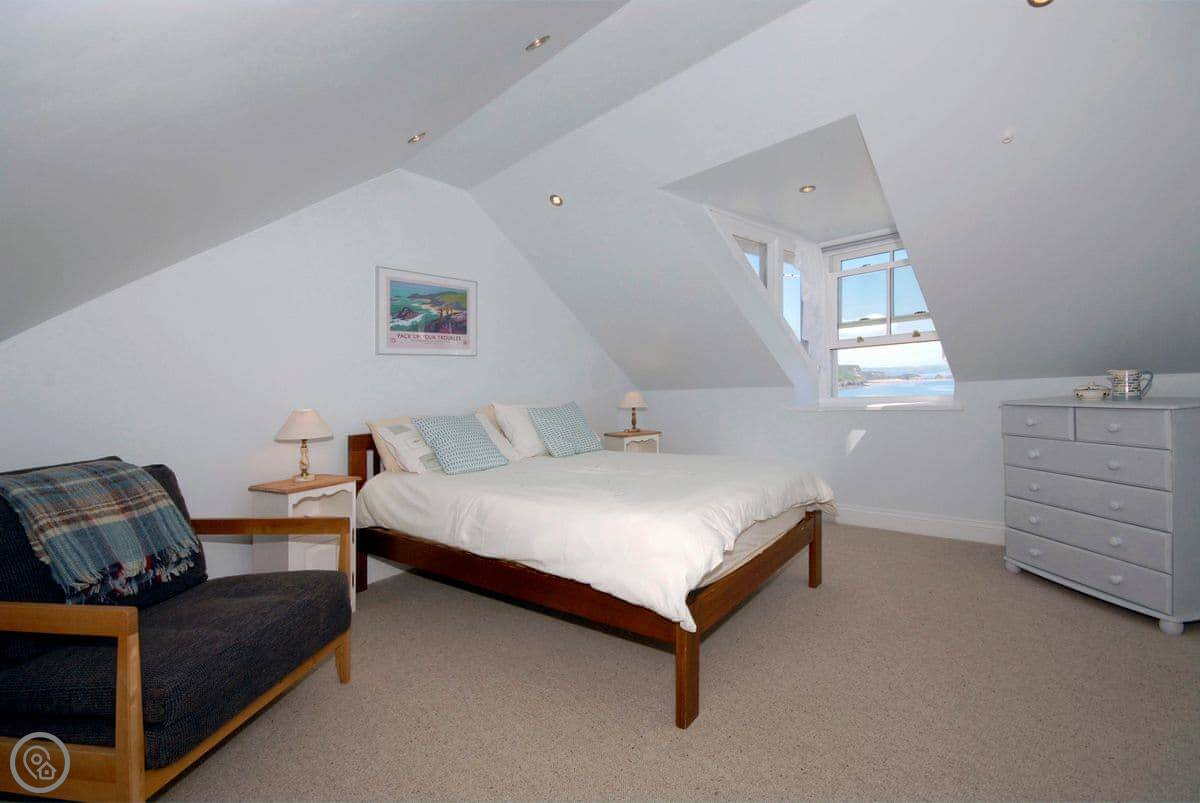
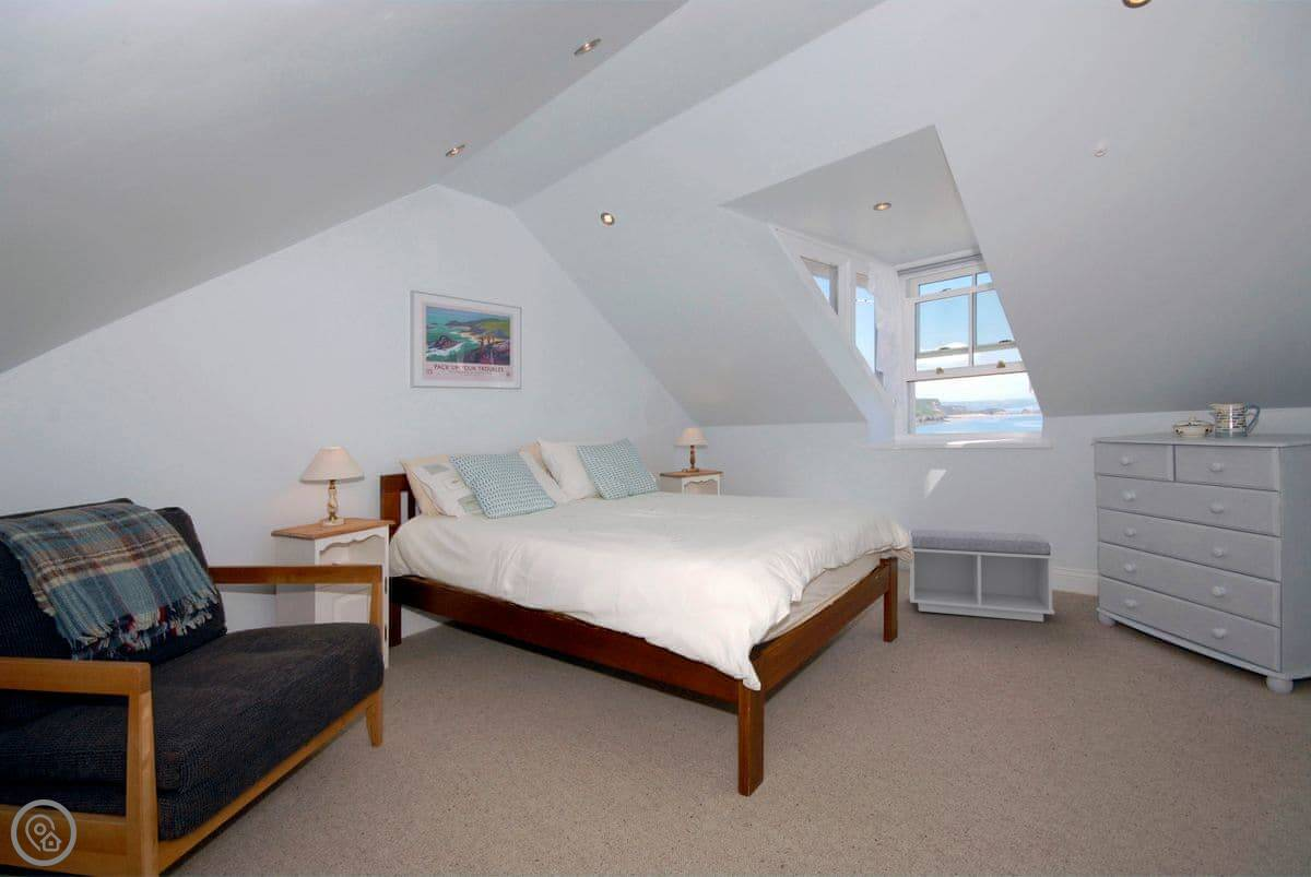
+ bench (976, 571)
